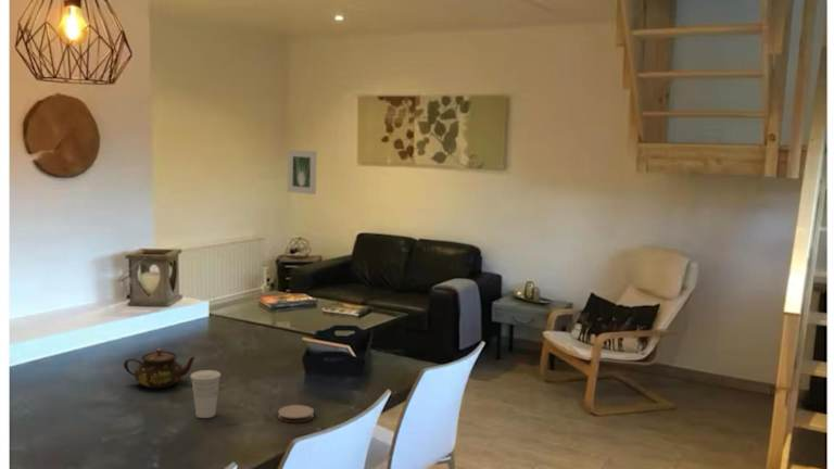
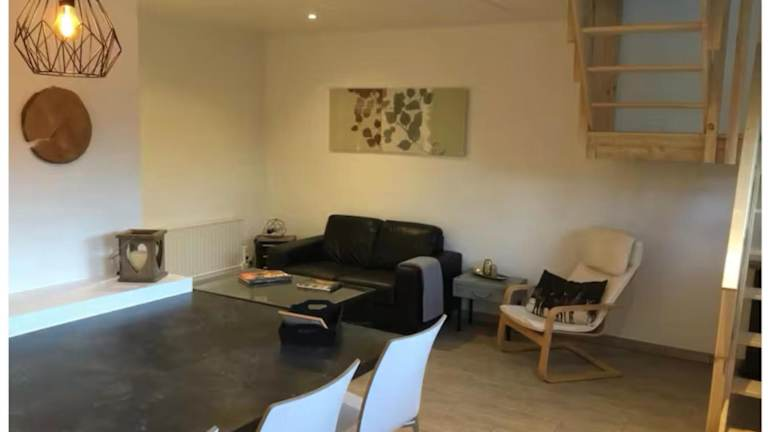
- teapot (160, 366)
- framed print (301, 172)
- cup (205, 394)
- coaster (295, 413)
